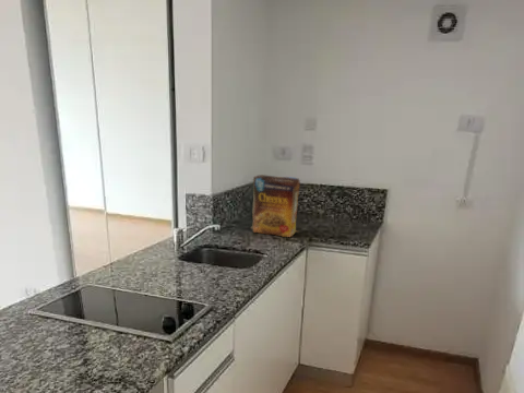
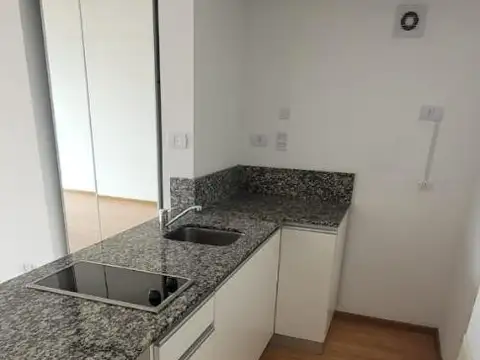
- cereal box (275, 203)
